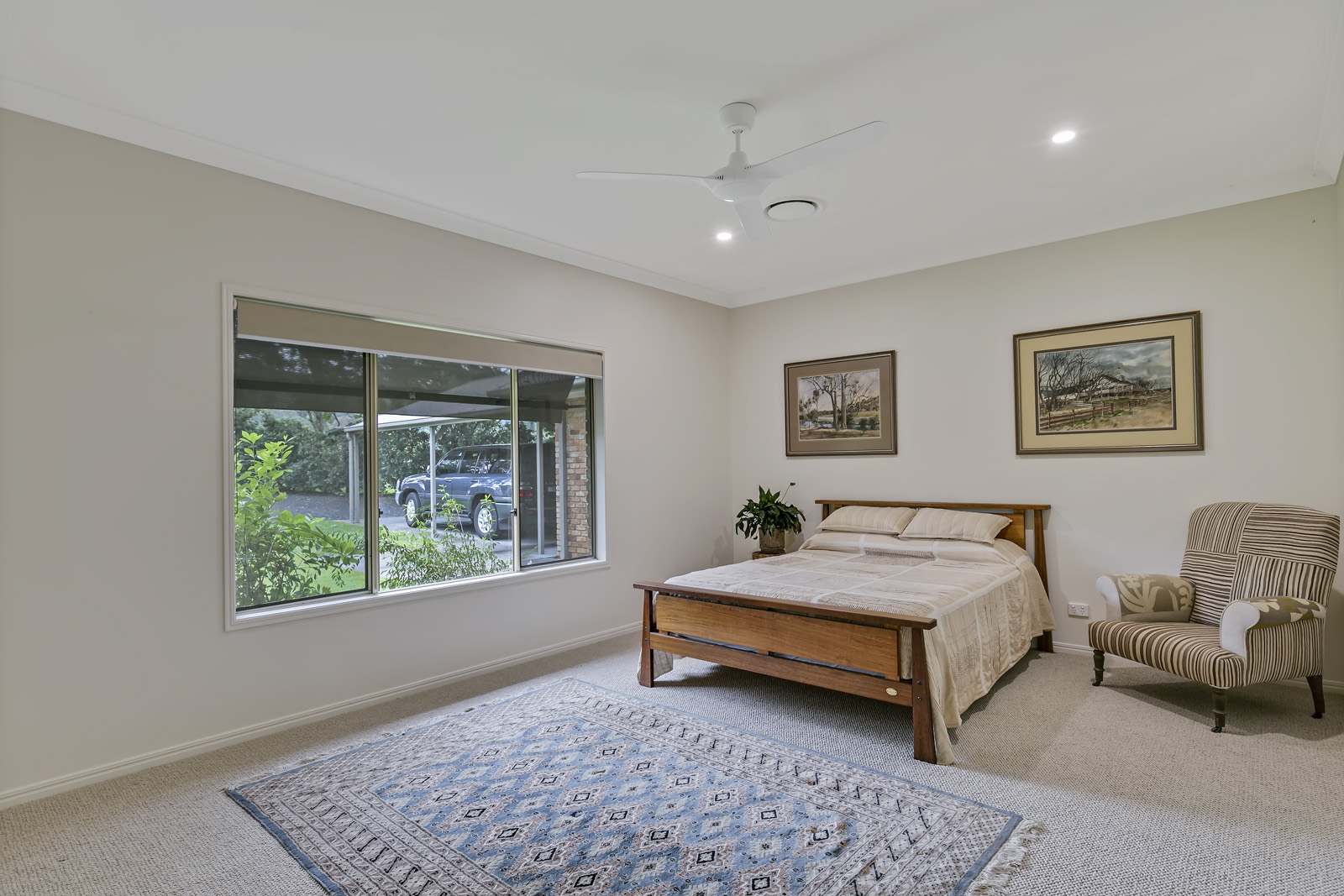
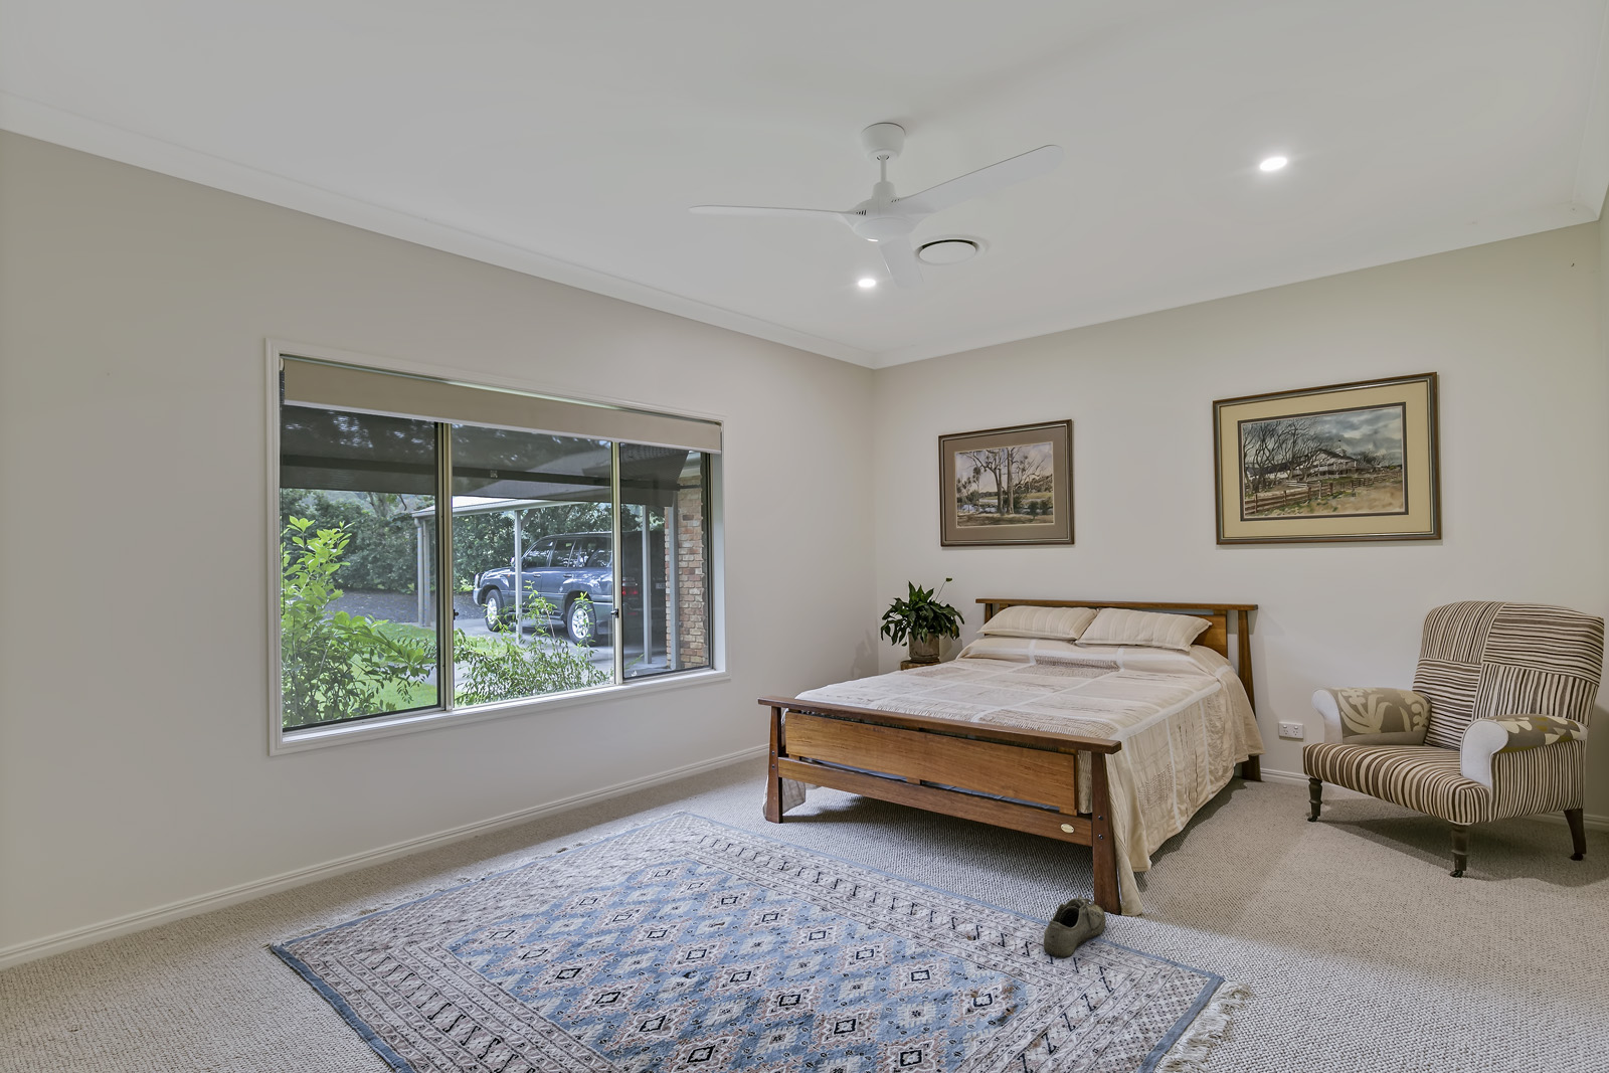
+ shoe (1073, 915)
